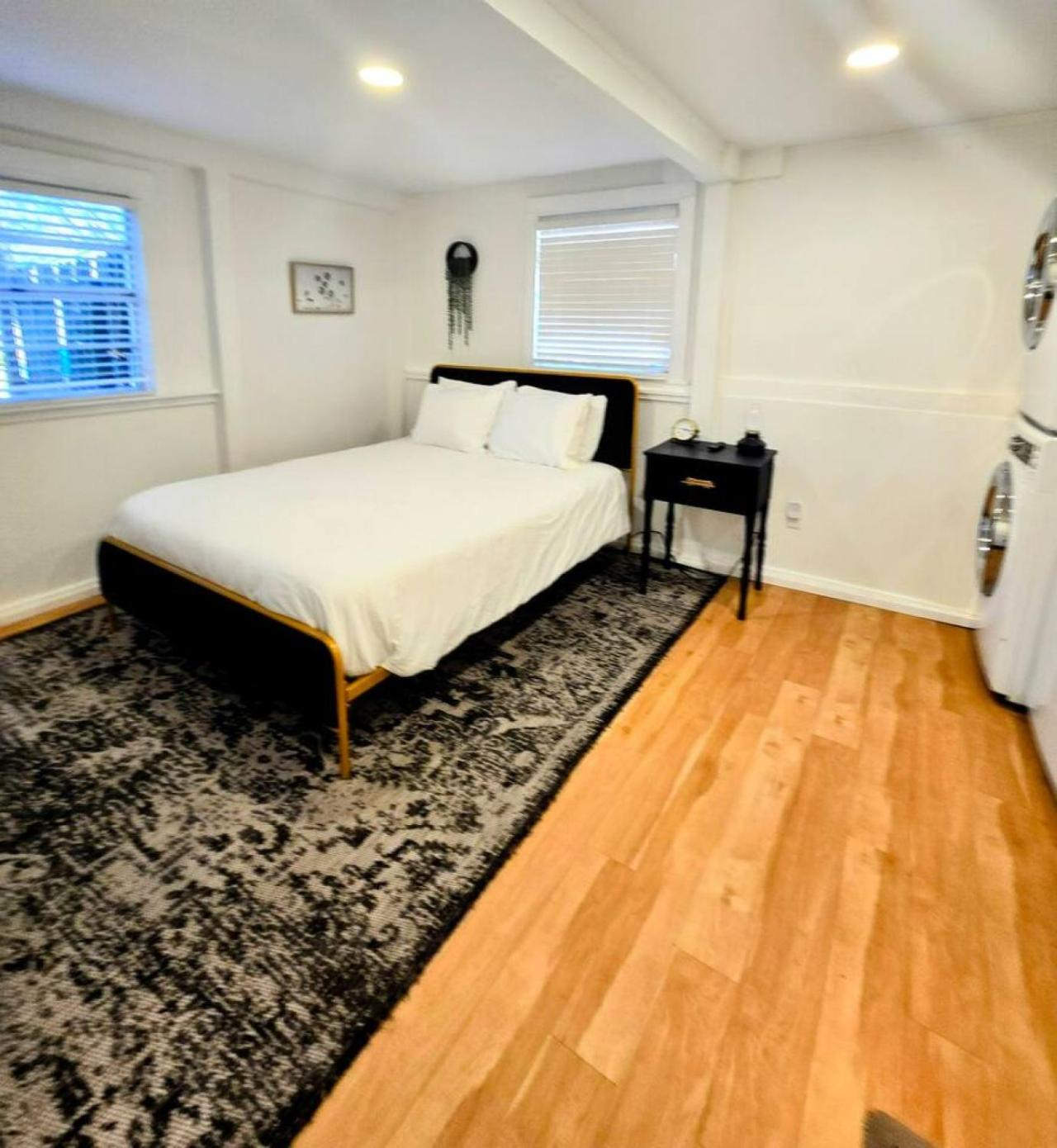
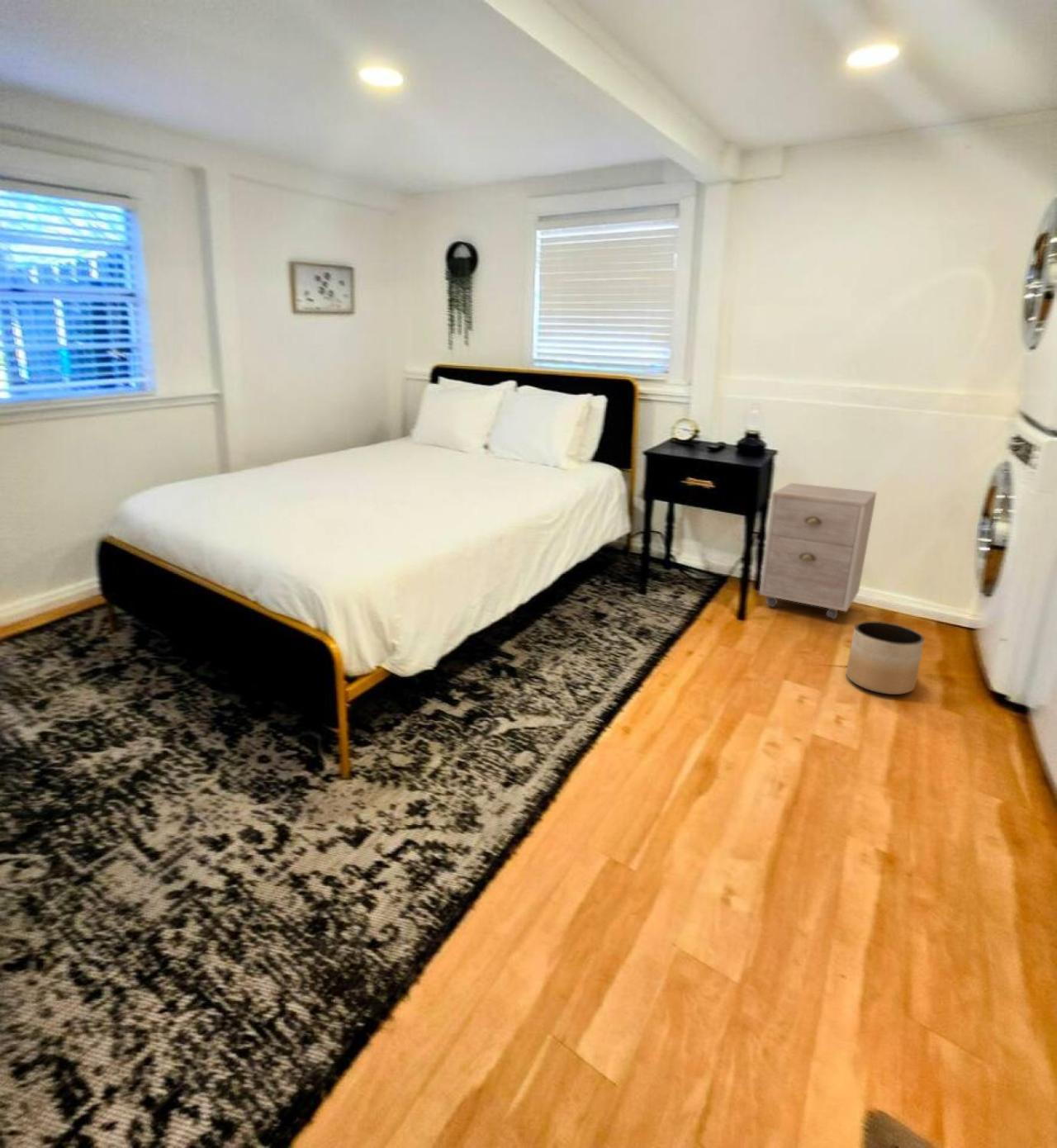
+ planter (884, 657)
+ cabinet (816, 549)
